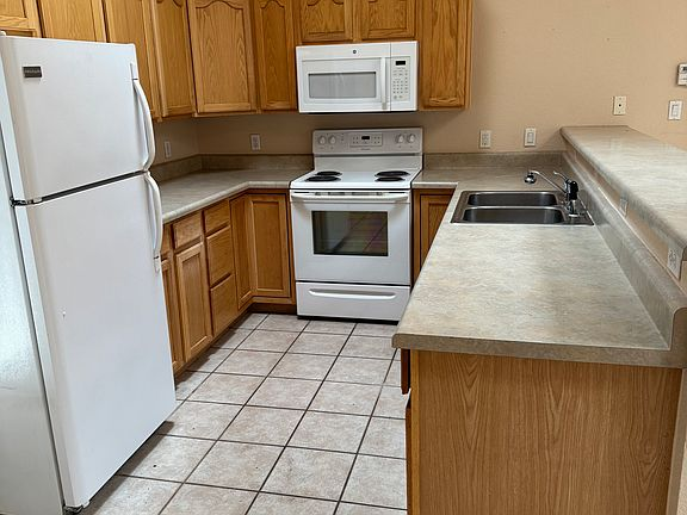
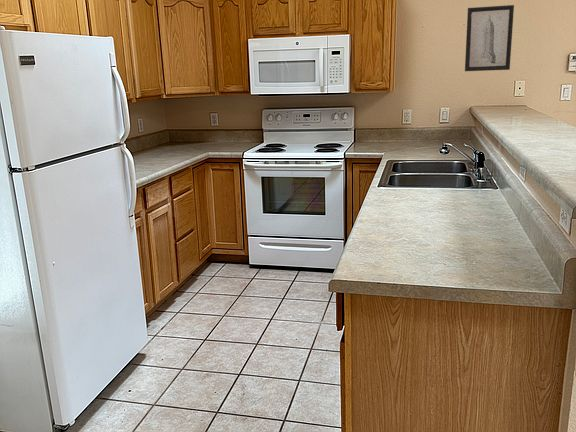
+ wall art (488, 39)
